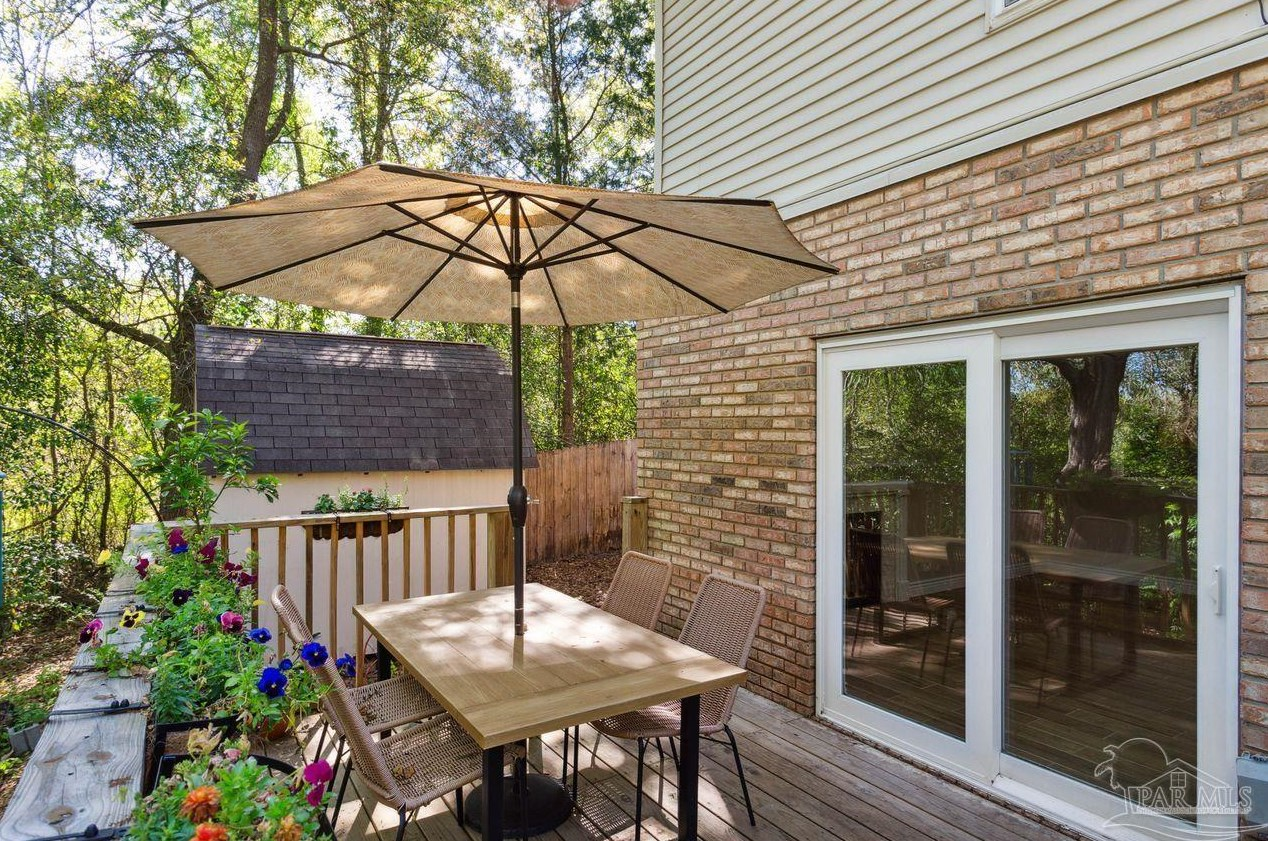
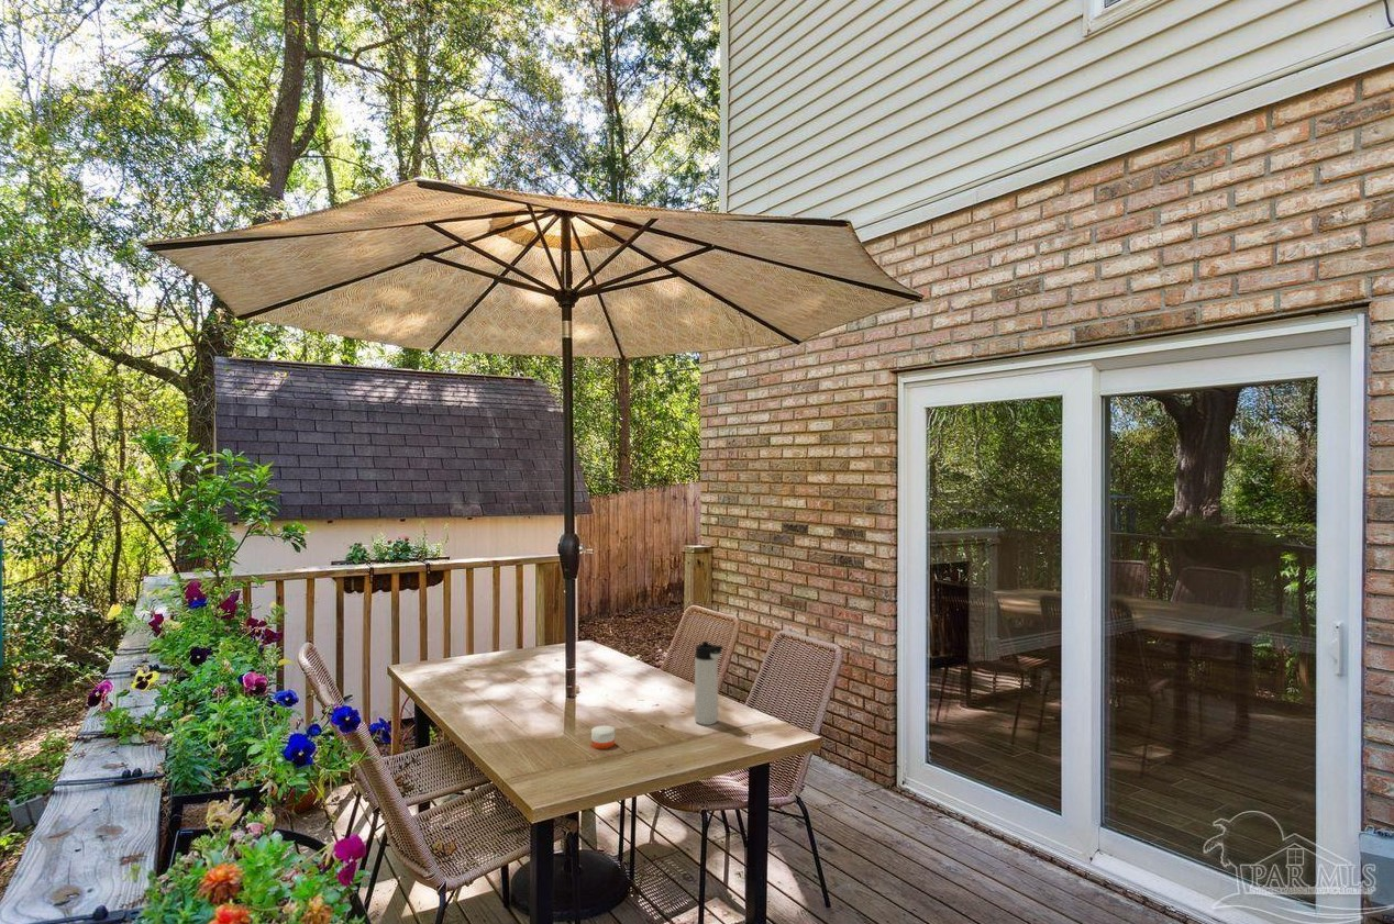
+ candle (602, 728)
+ thermos bottle (709, 682)
